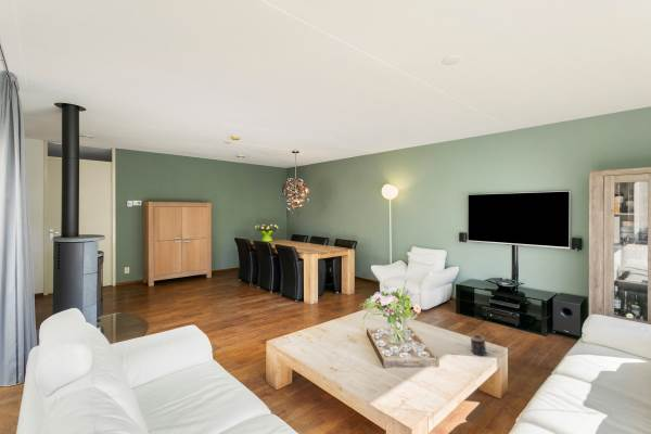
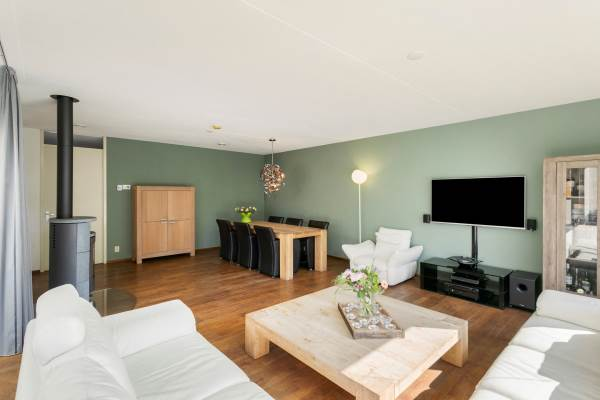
- candle (478, 344)
